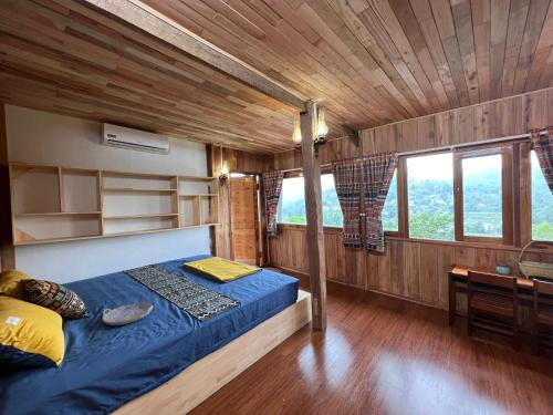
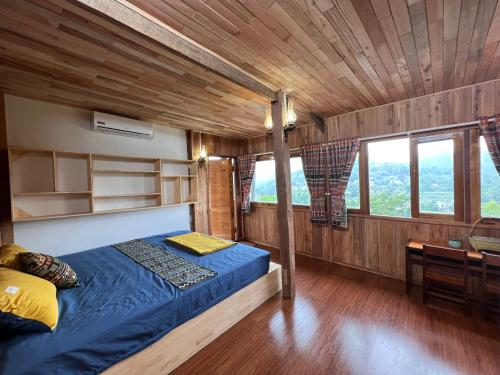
- serving tray (128, 312)
